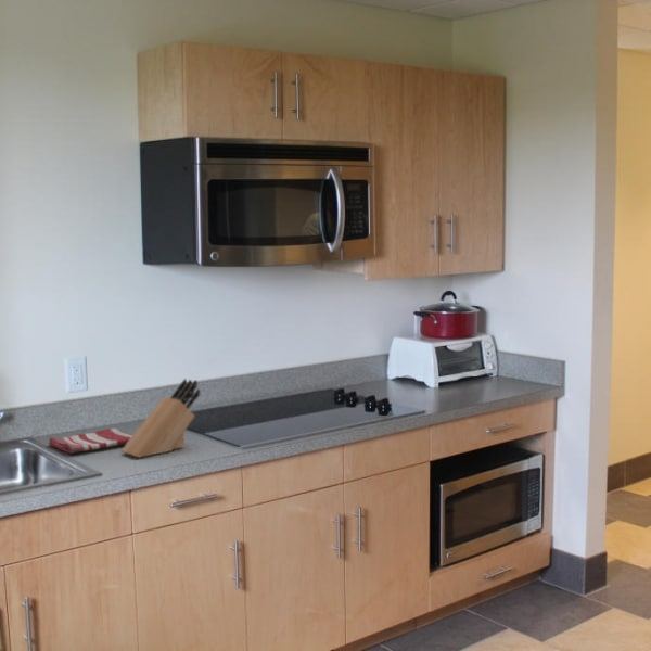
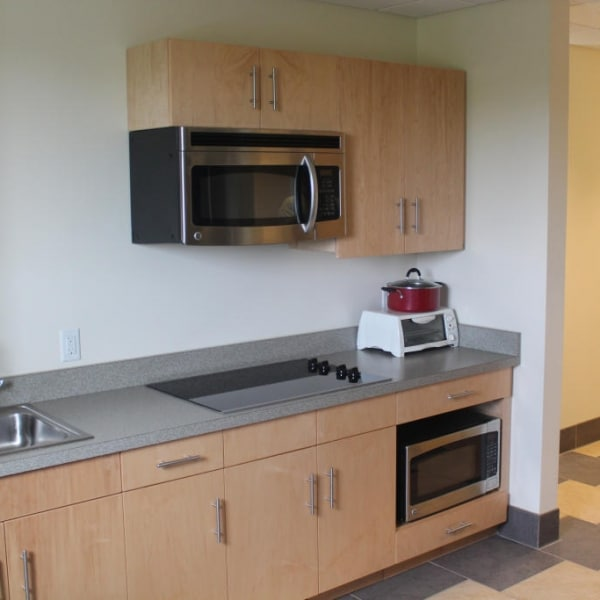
- dish towel (94, 439)
- knife block (163, 416)
